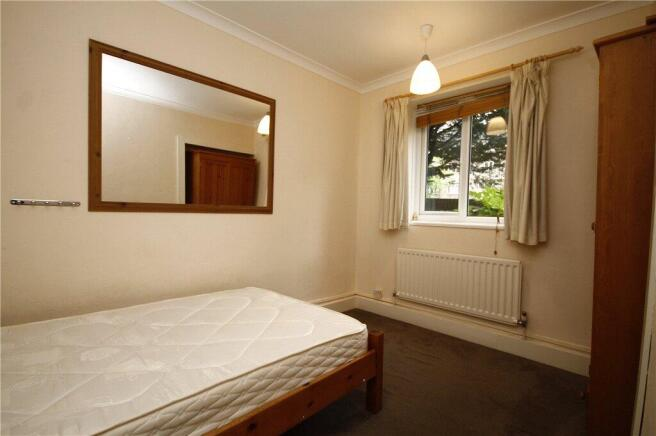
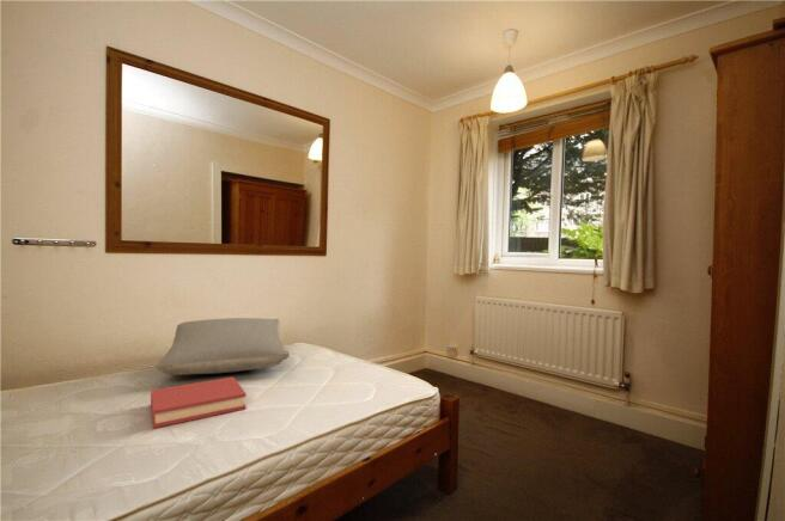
+ pillow (227, 343)
+ hardback book (197, 399)
